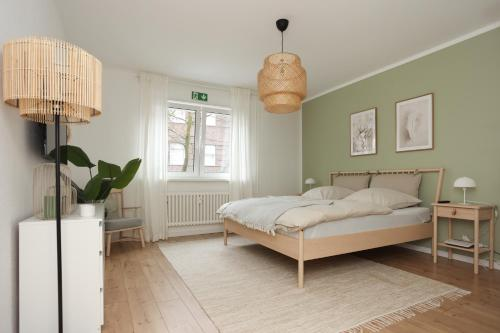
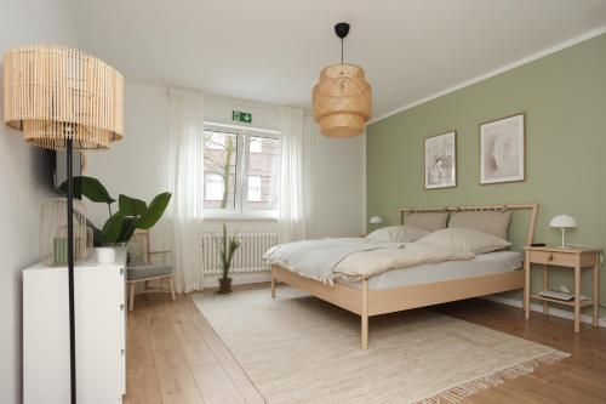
+ house plant (223, 256)
